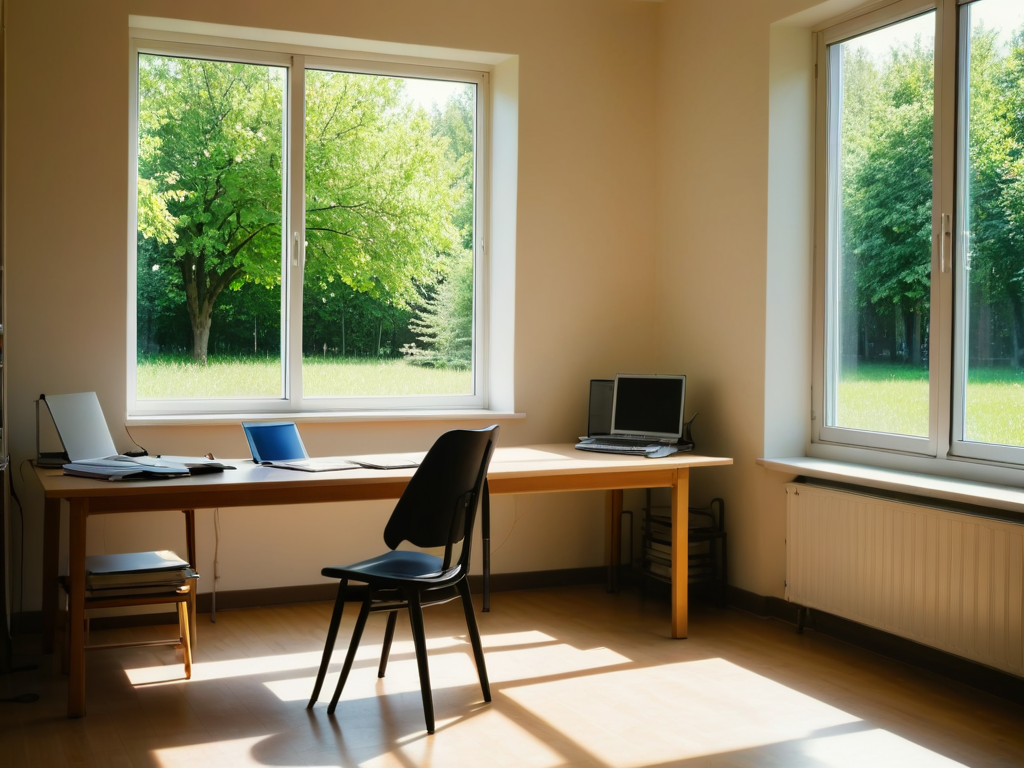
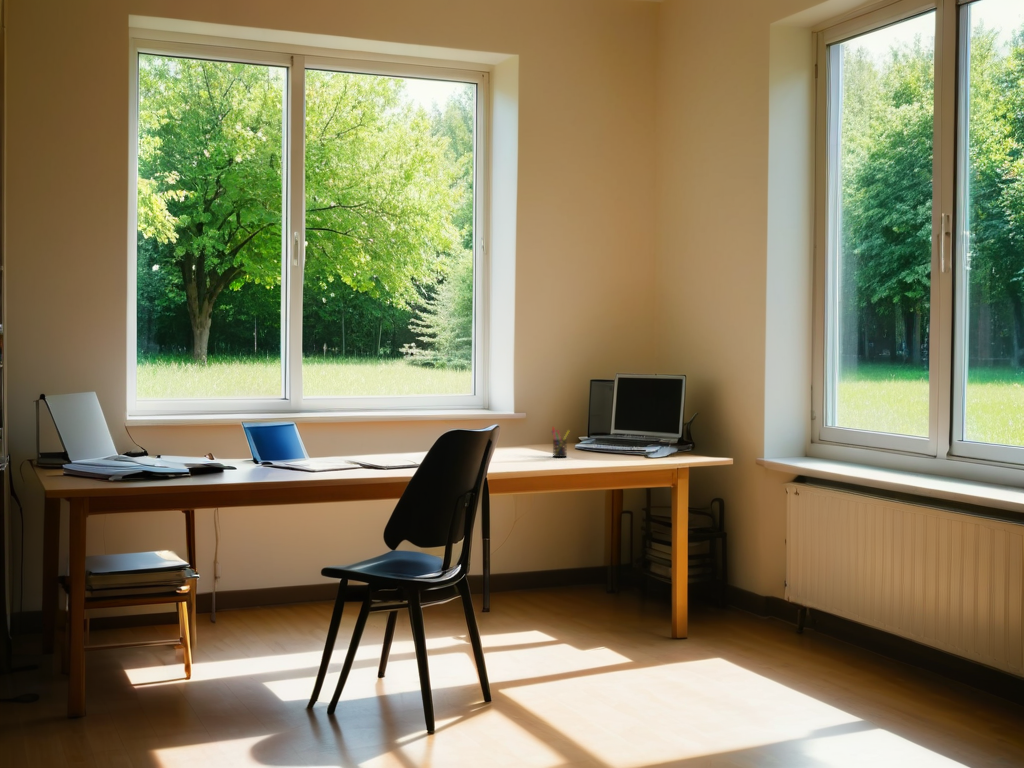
+ pen holder (558, 441)
